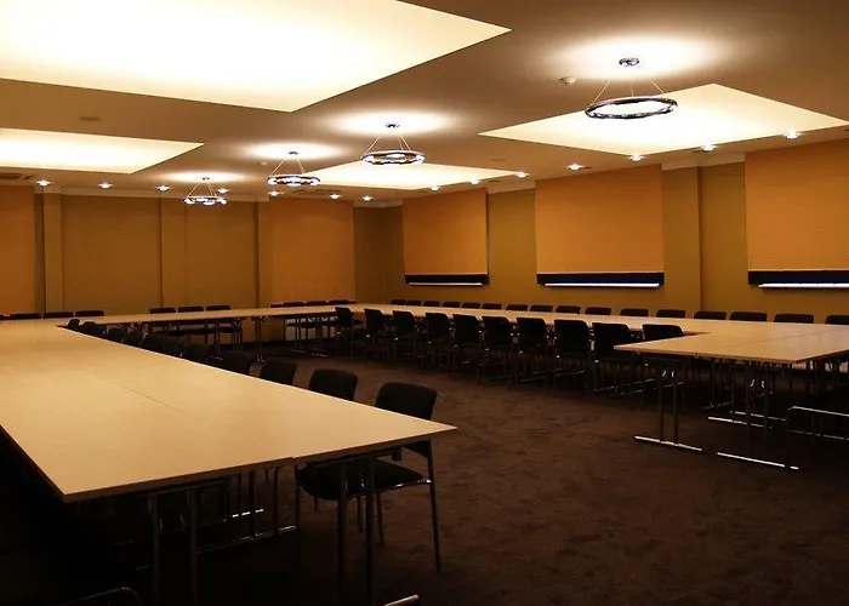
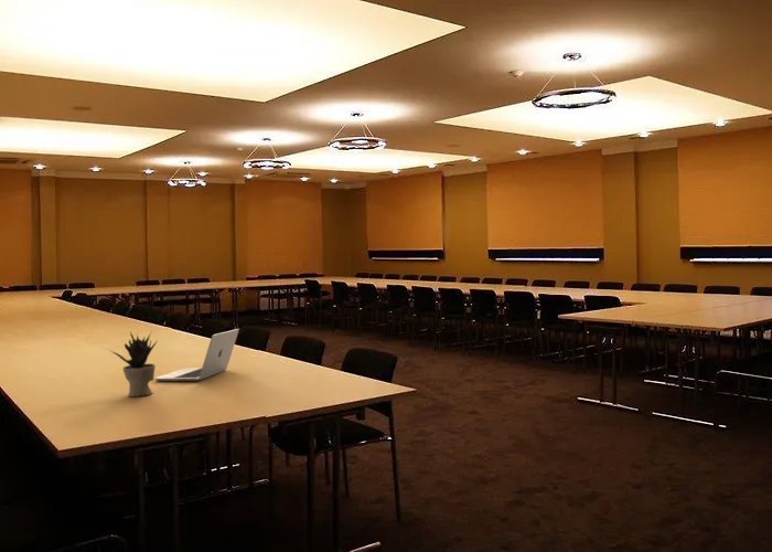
+ laptop (205, 357)
+ potted plant (141, 362)
